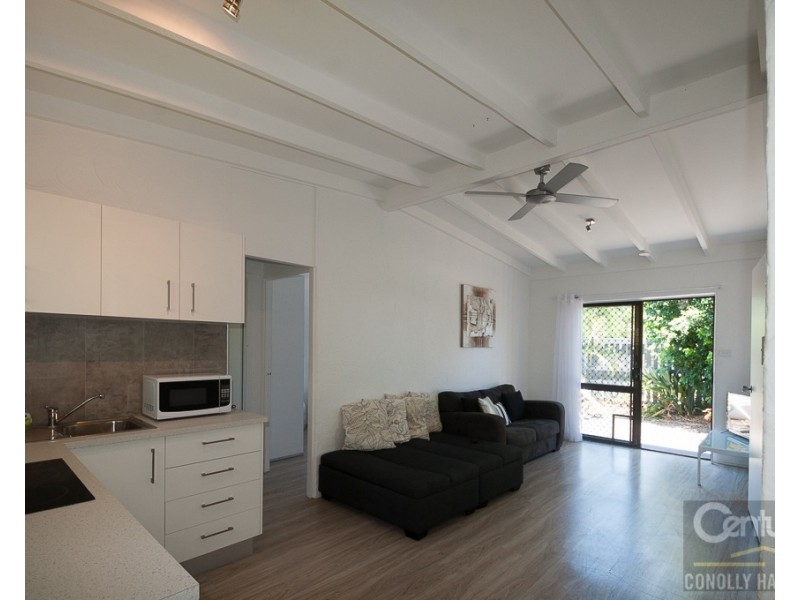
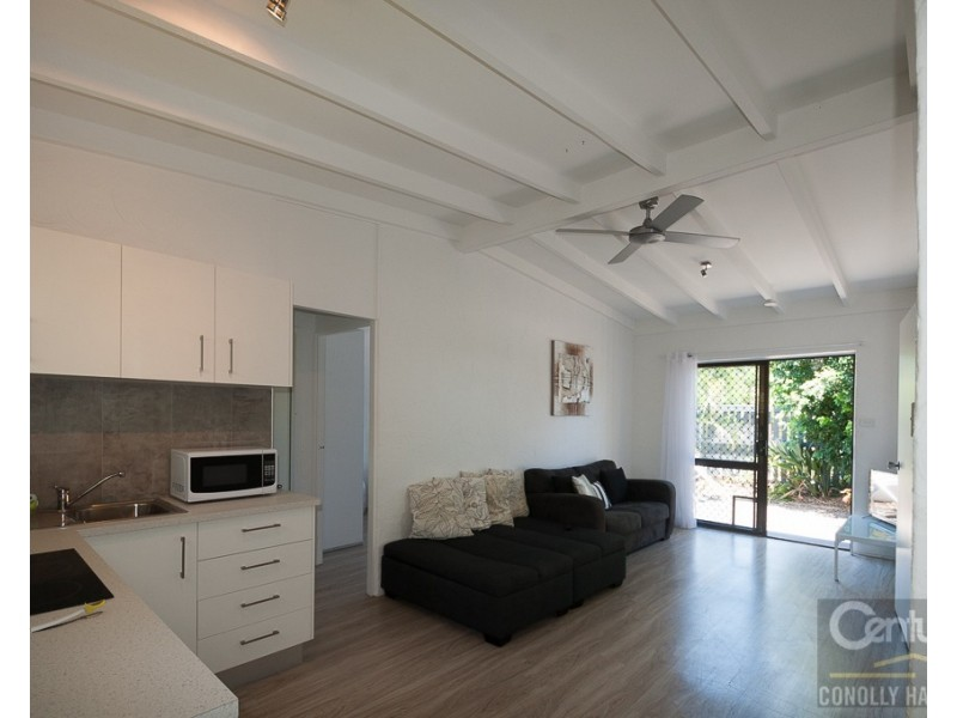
+ sword (65, 616)
